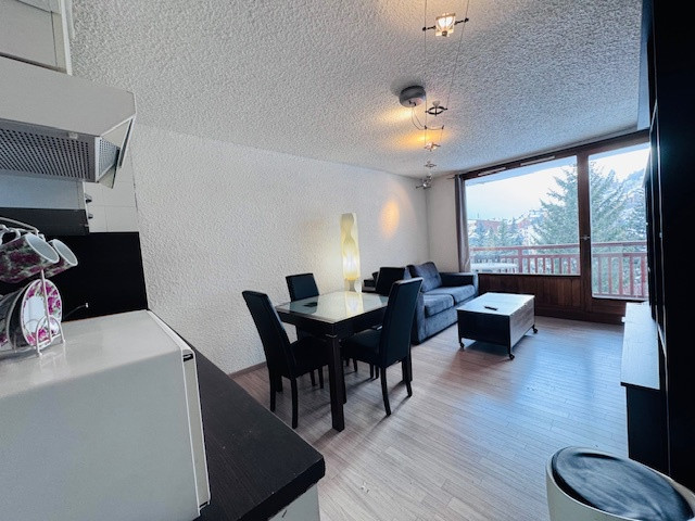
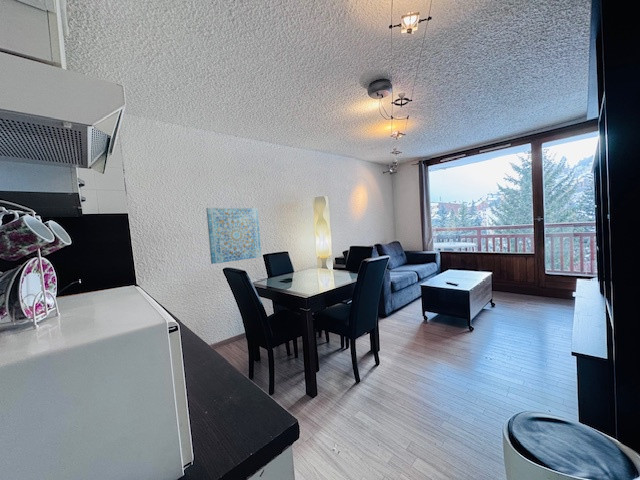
+ wall art (235, 234)
